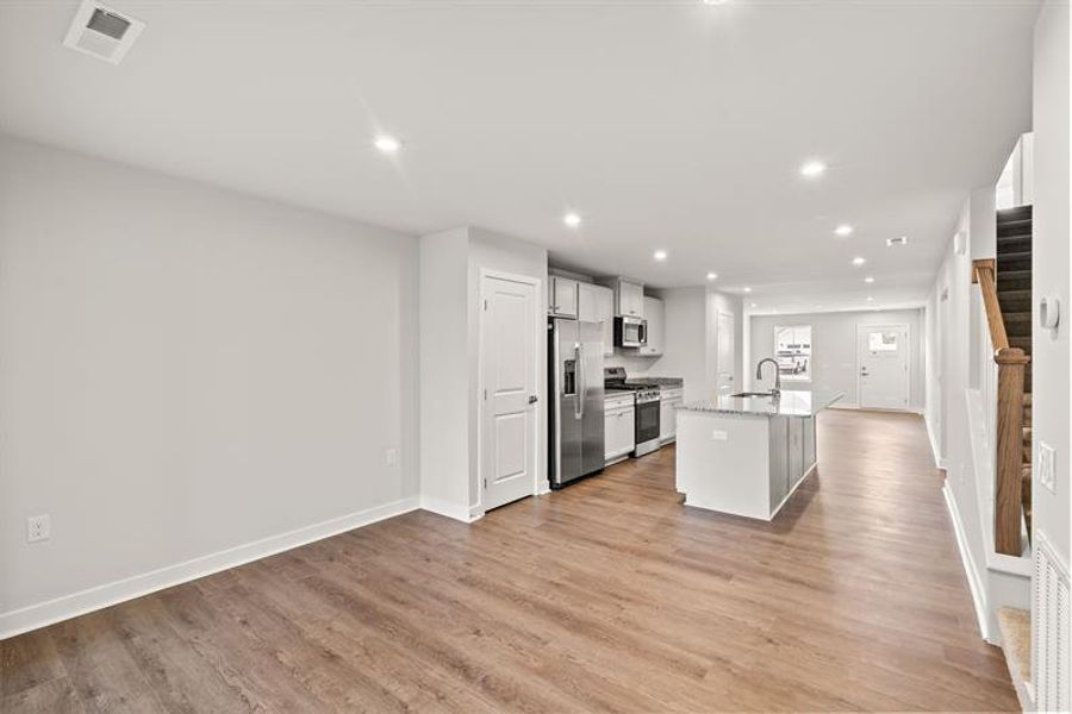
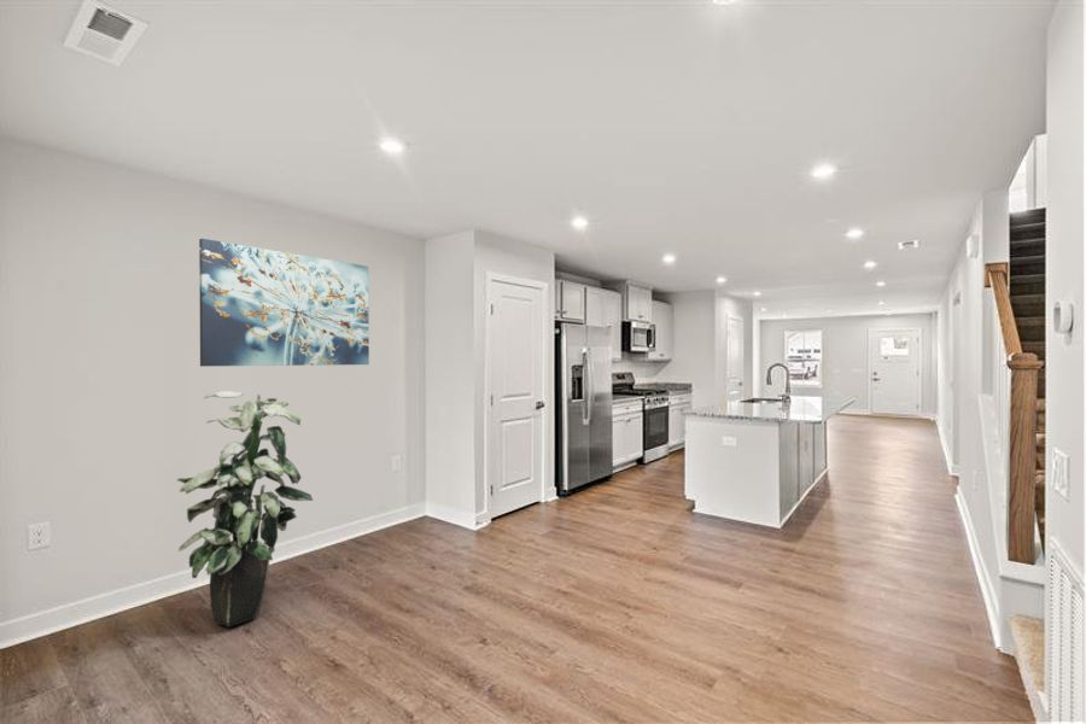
+ wall art (294, 309)
+ indoor plant (240, 502)
